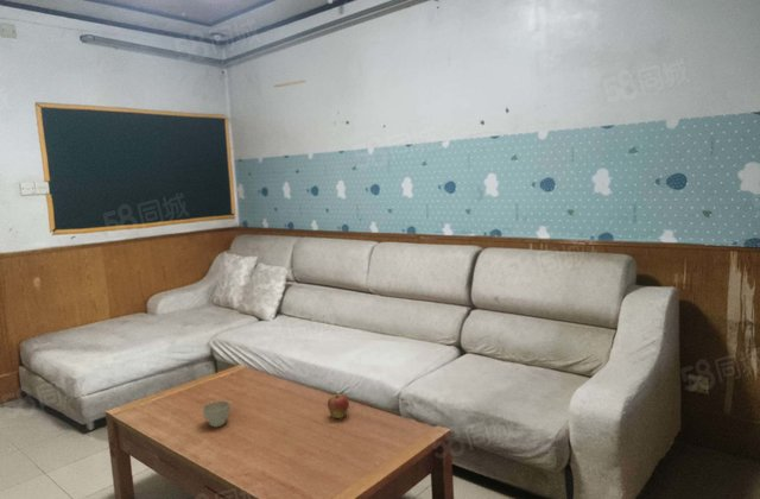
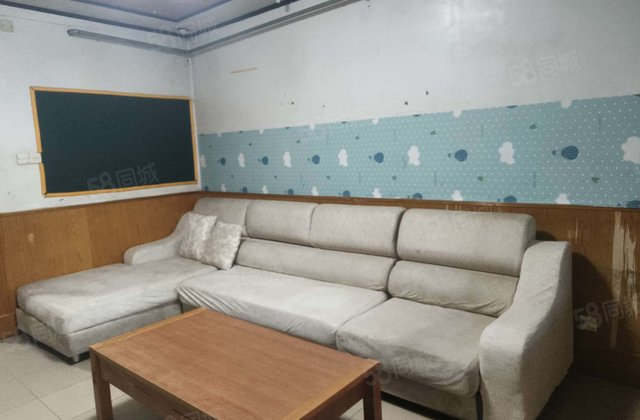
- flower pot (216, 415)
- apple (337, 404)
